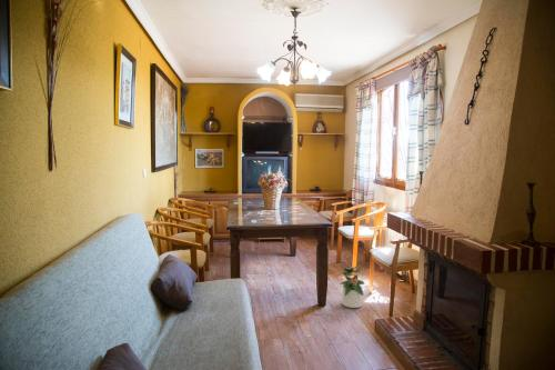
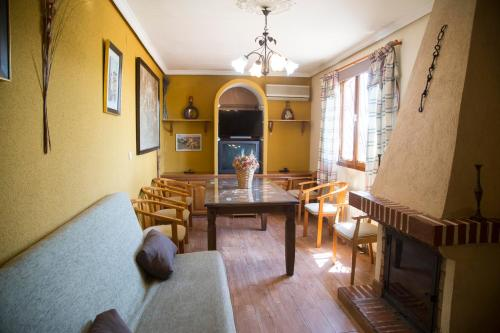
- potted plant (350, 284)
